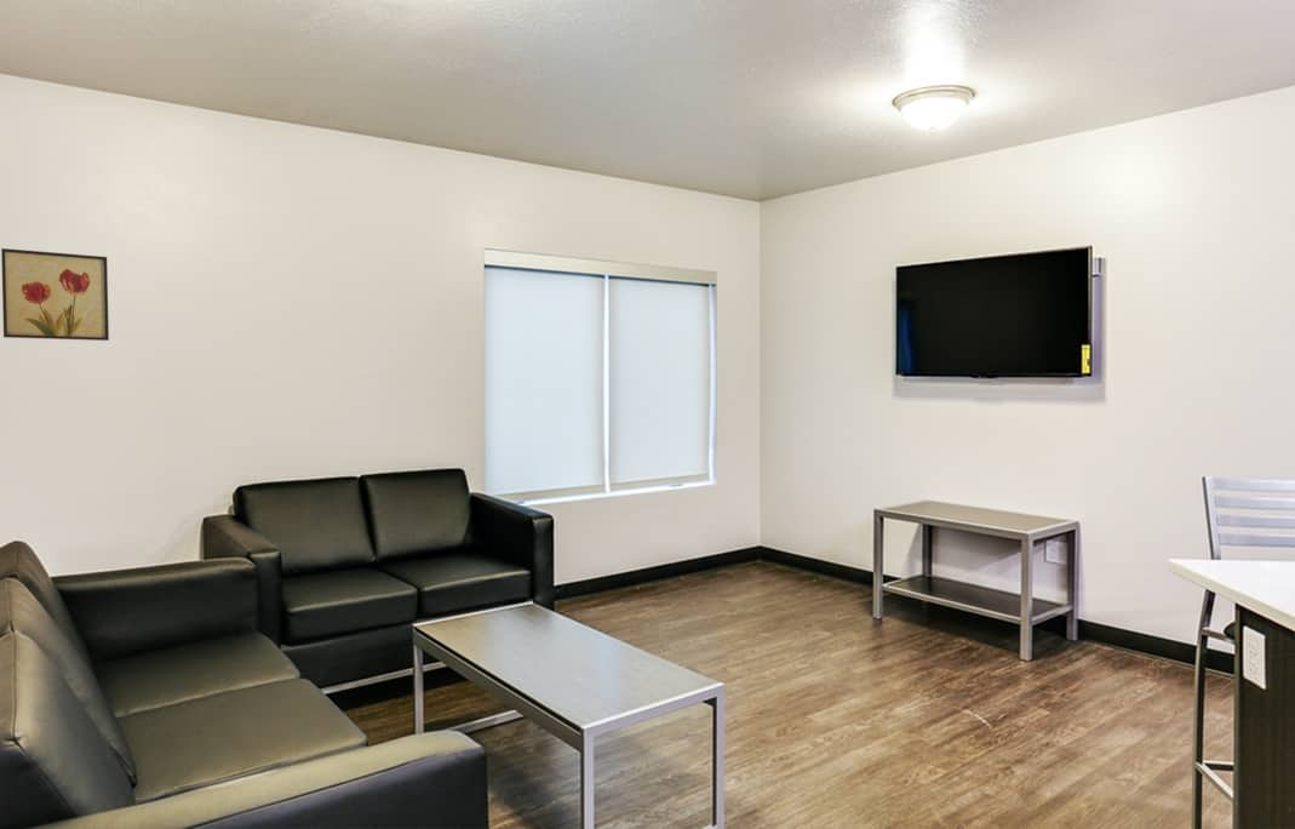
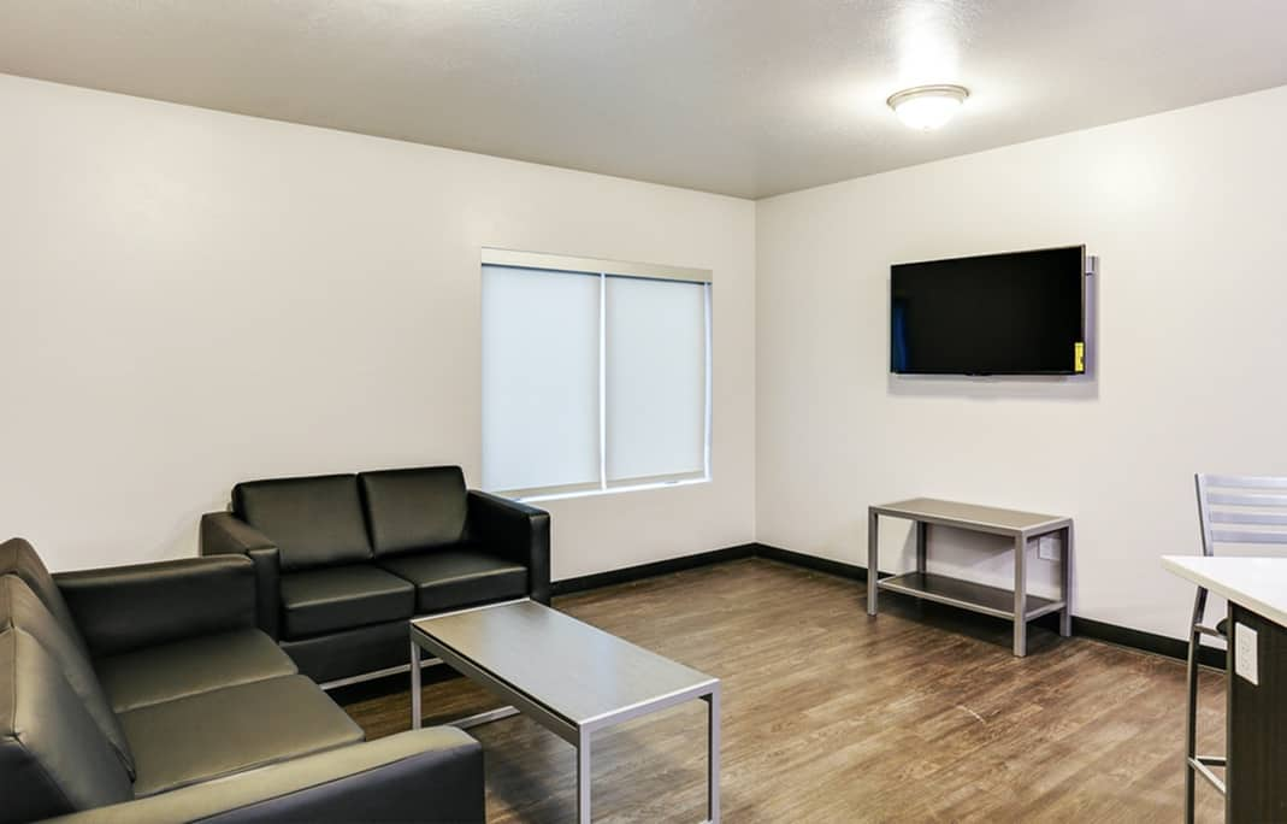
- wall art (56, 296)
